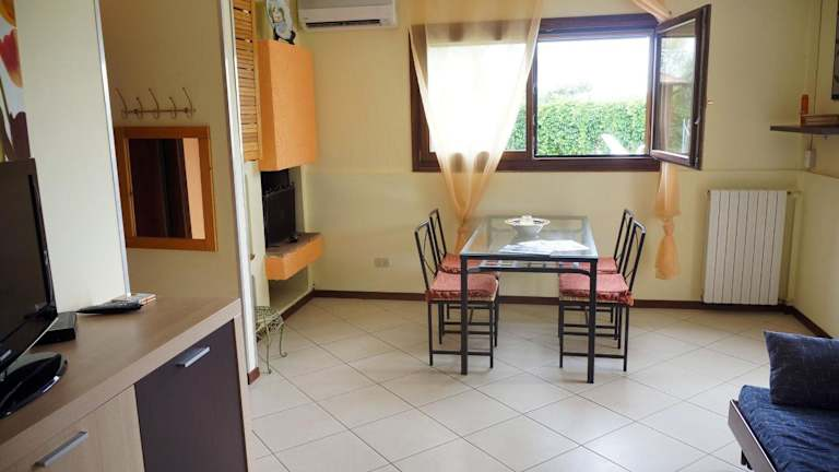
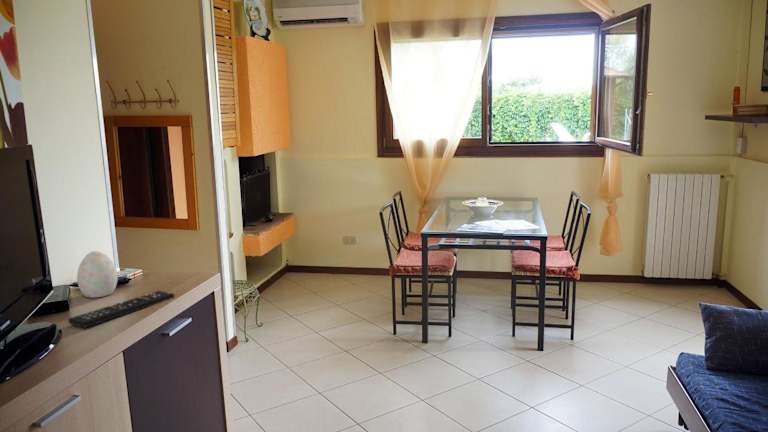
+ remote control (125, 306)
+ decorative egg (97, 272)
